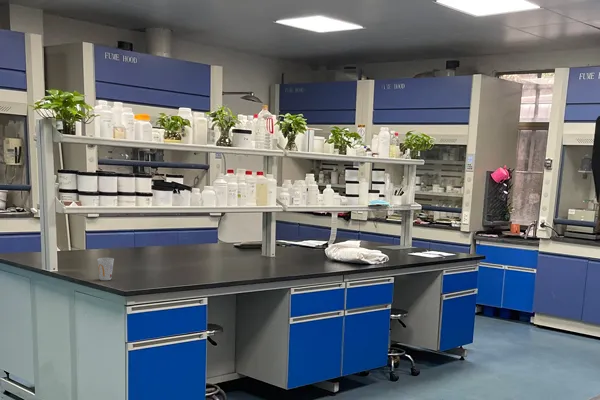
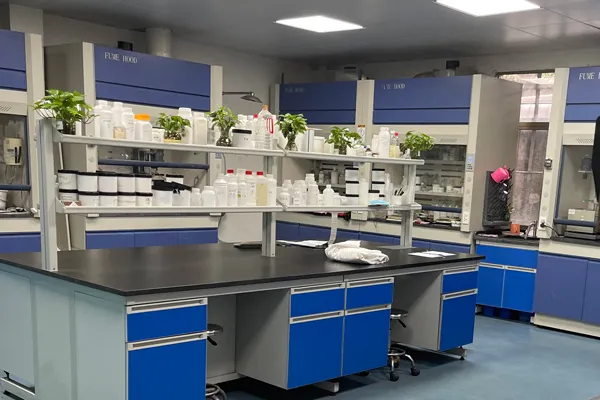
- cup (105, 269)
